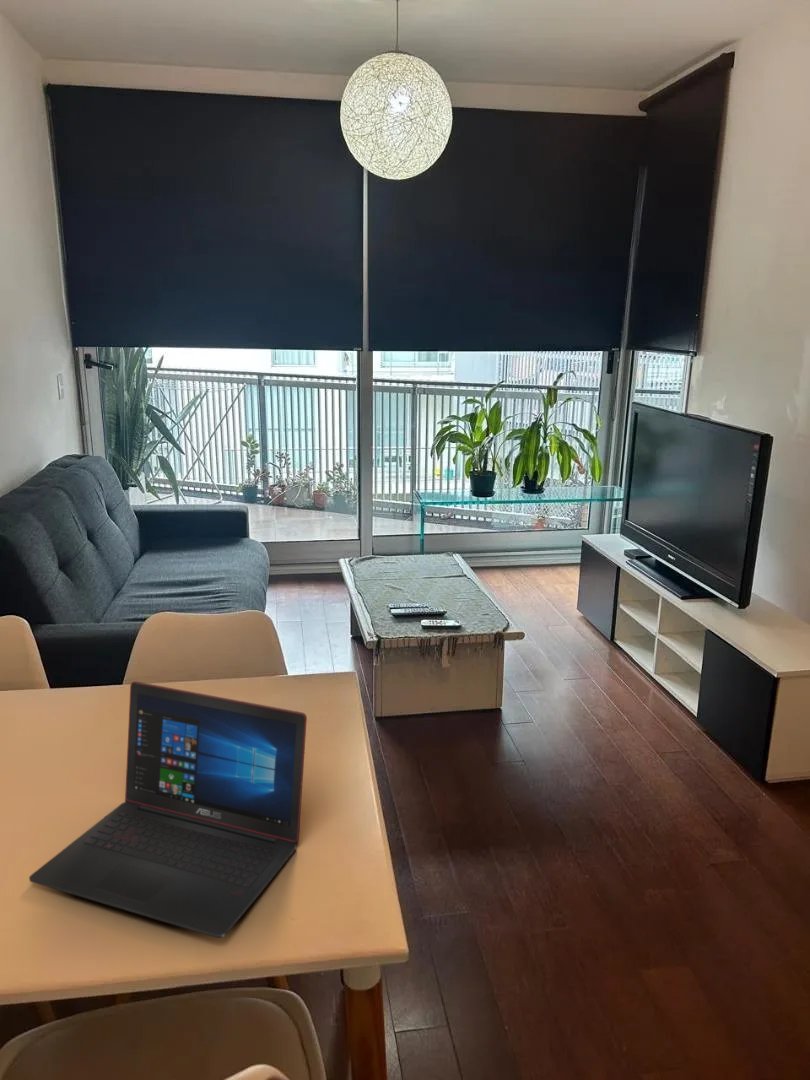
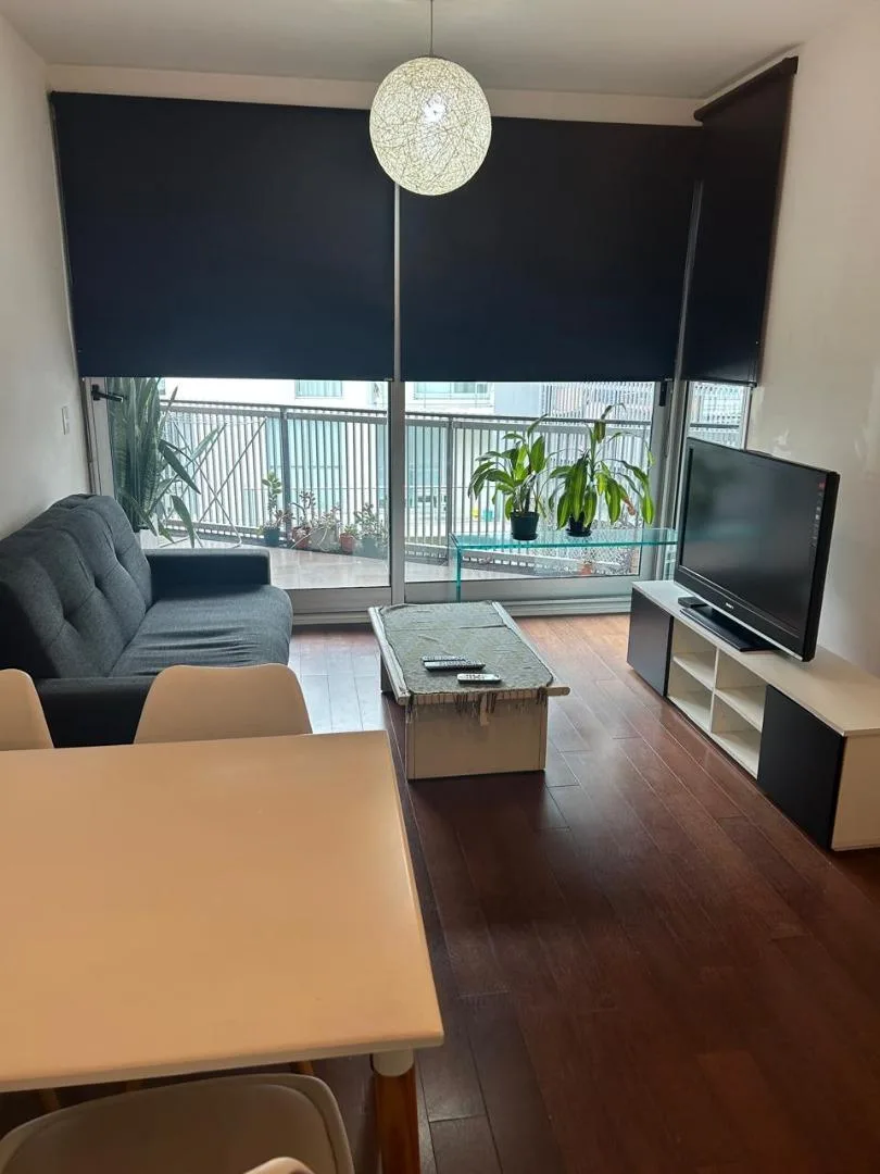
- laptop (171, 795)
